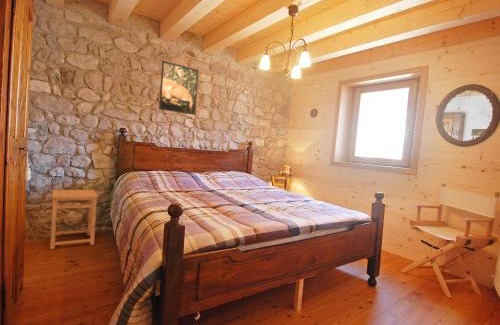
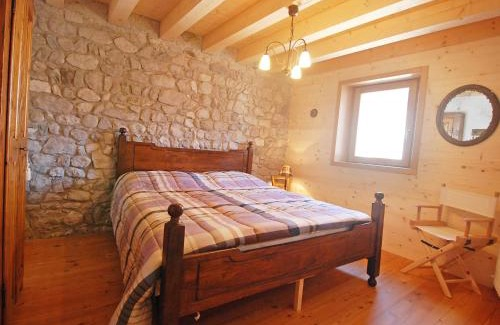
- side table (73, 207)
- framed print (179, 89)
